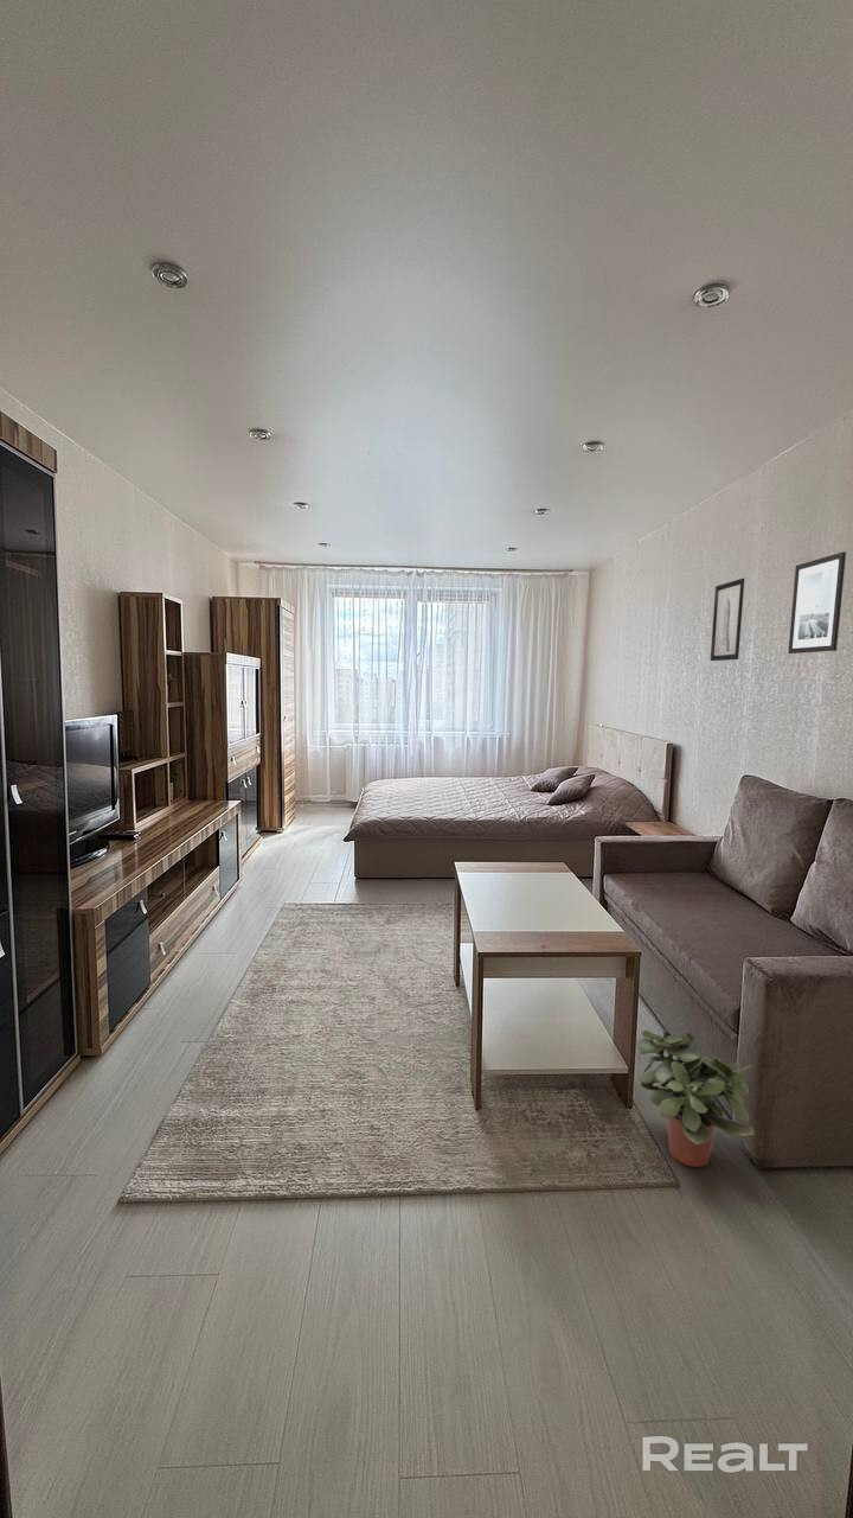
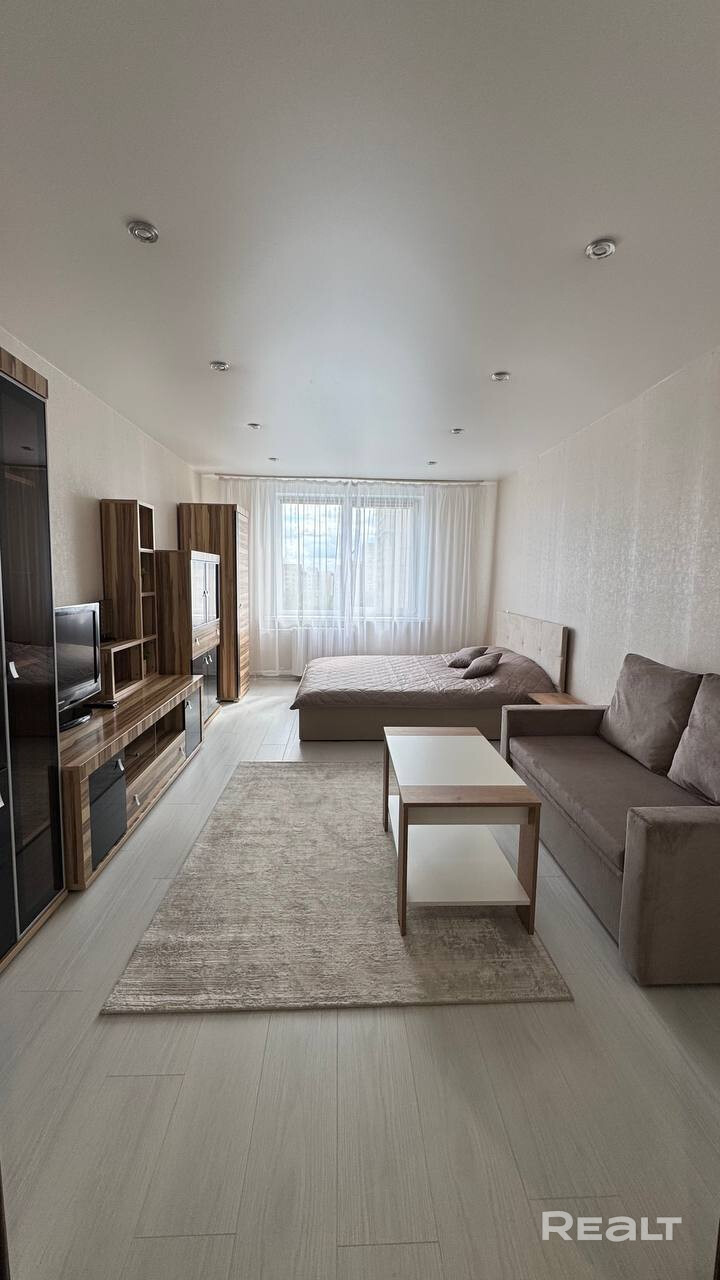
- wall art (815, 606)
- wall art (726, 621)
- potted plant (693, 1098)
